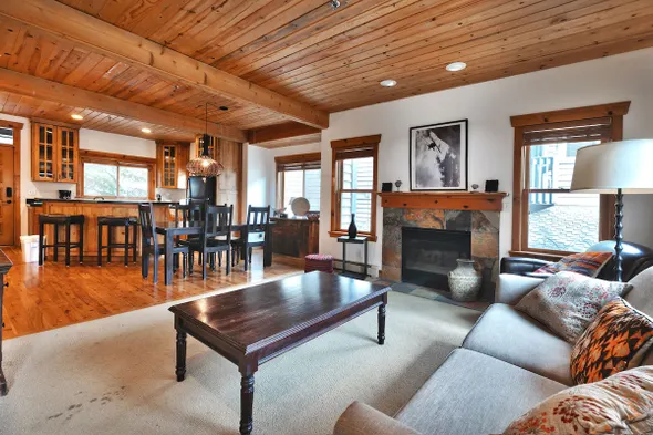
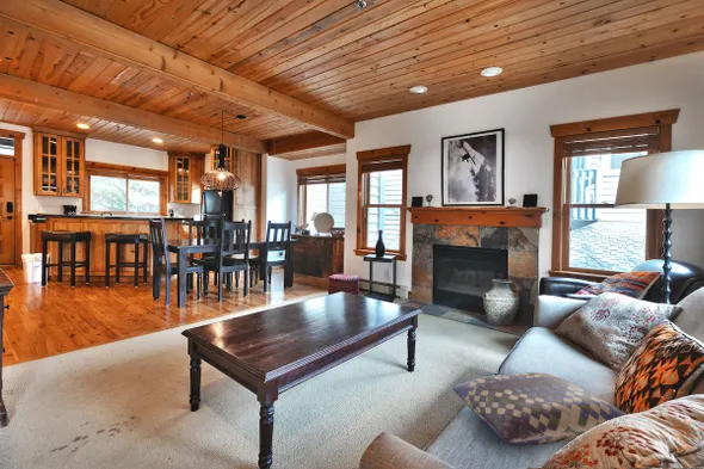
+ cushion (533, 403)
